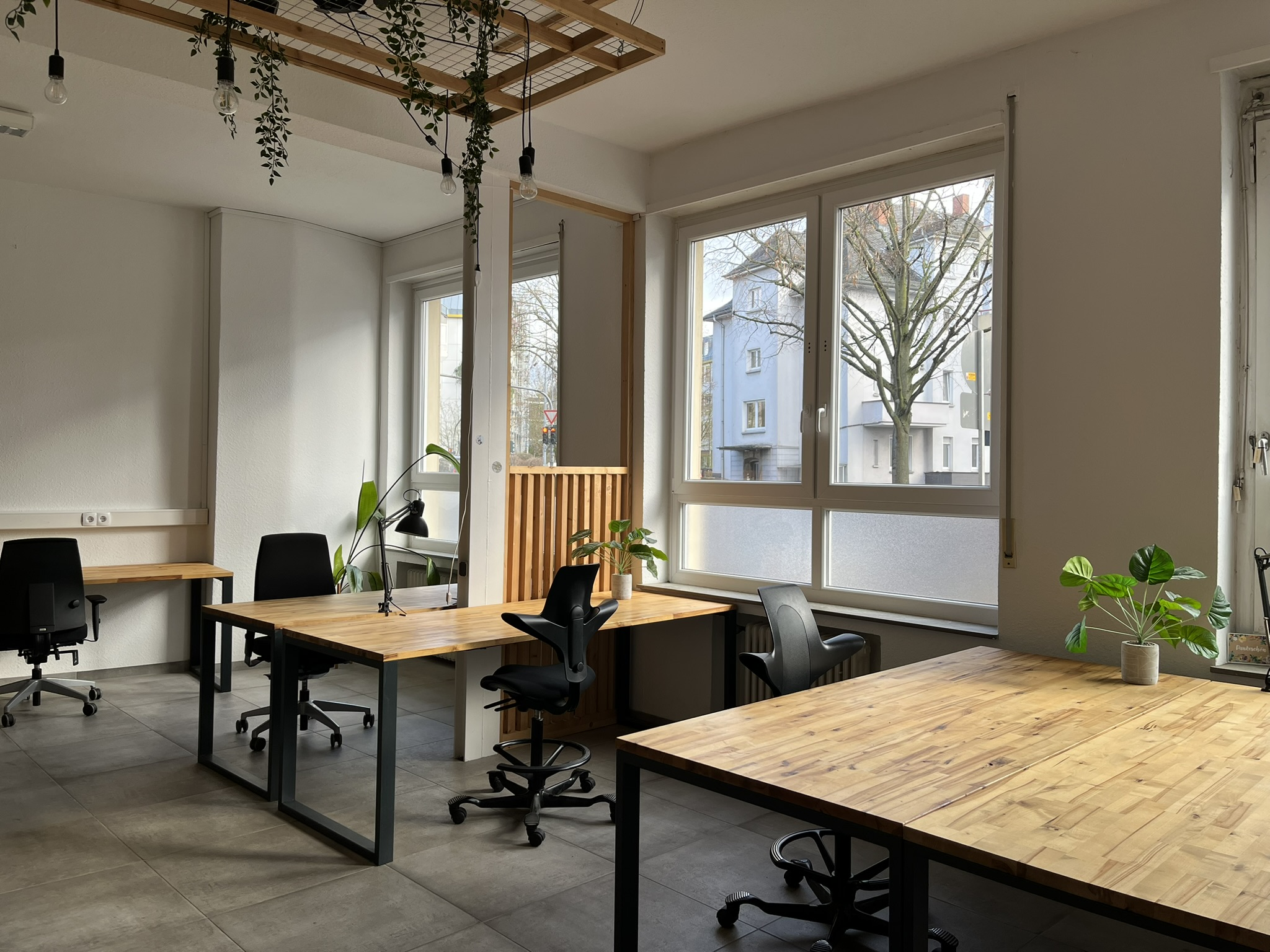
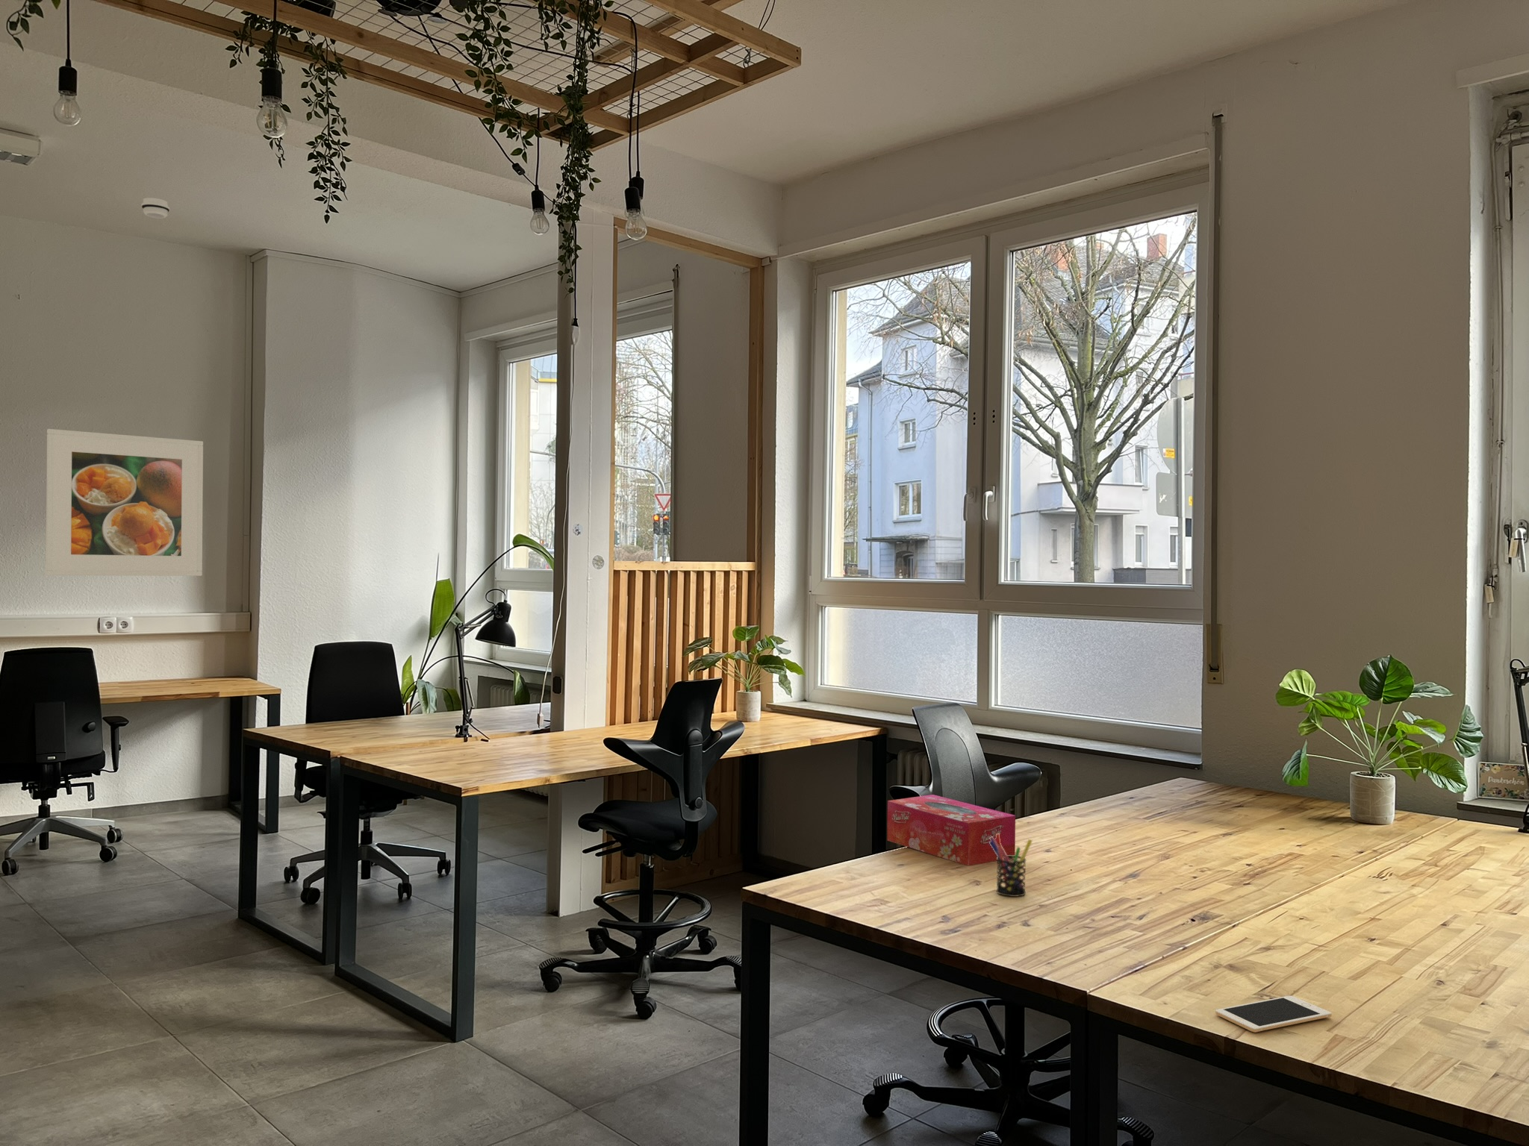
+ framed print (128, 506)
+ smoke detector (155, 208)
+ tissue box (949, 828)
+ cell phone (1273, 1014)
+ pen holder (1010, 863)
